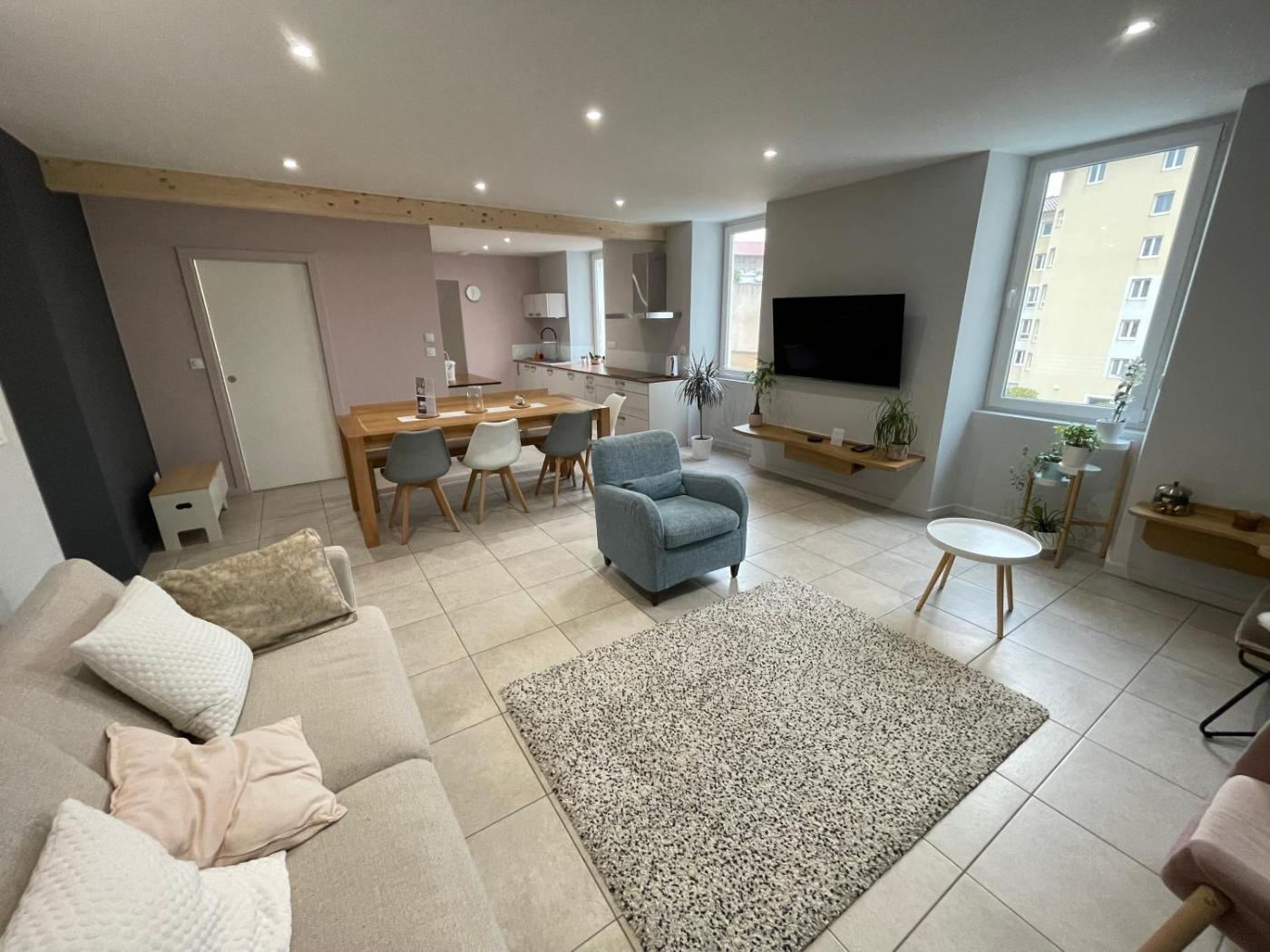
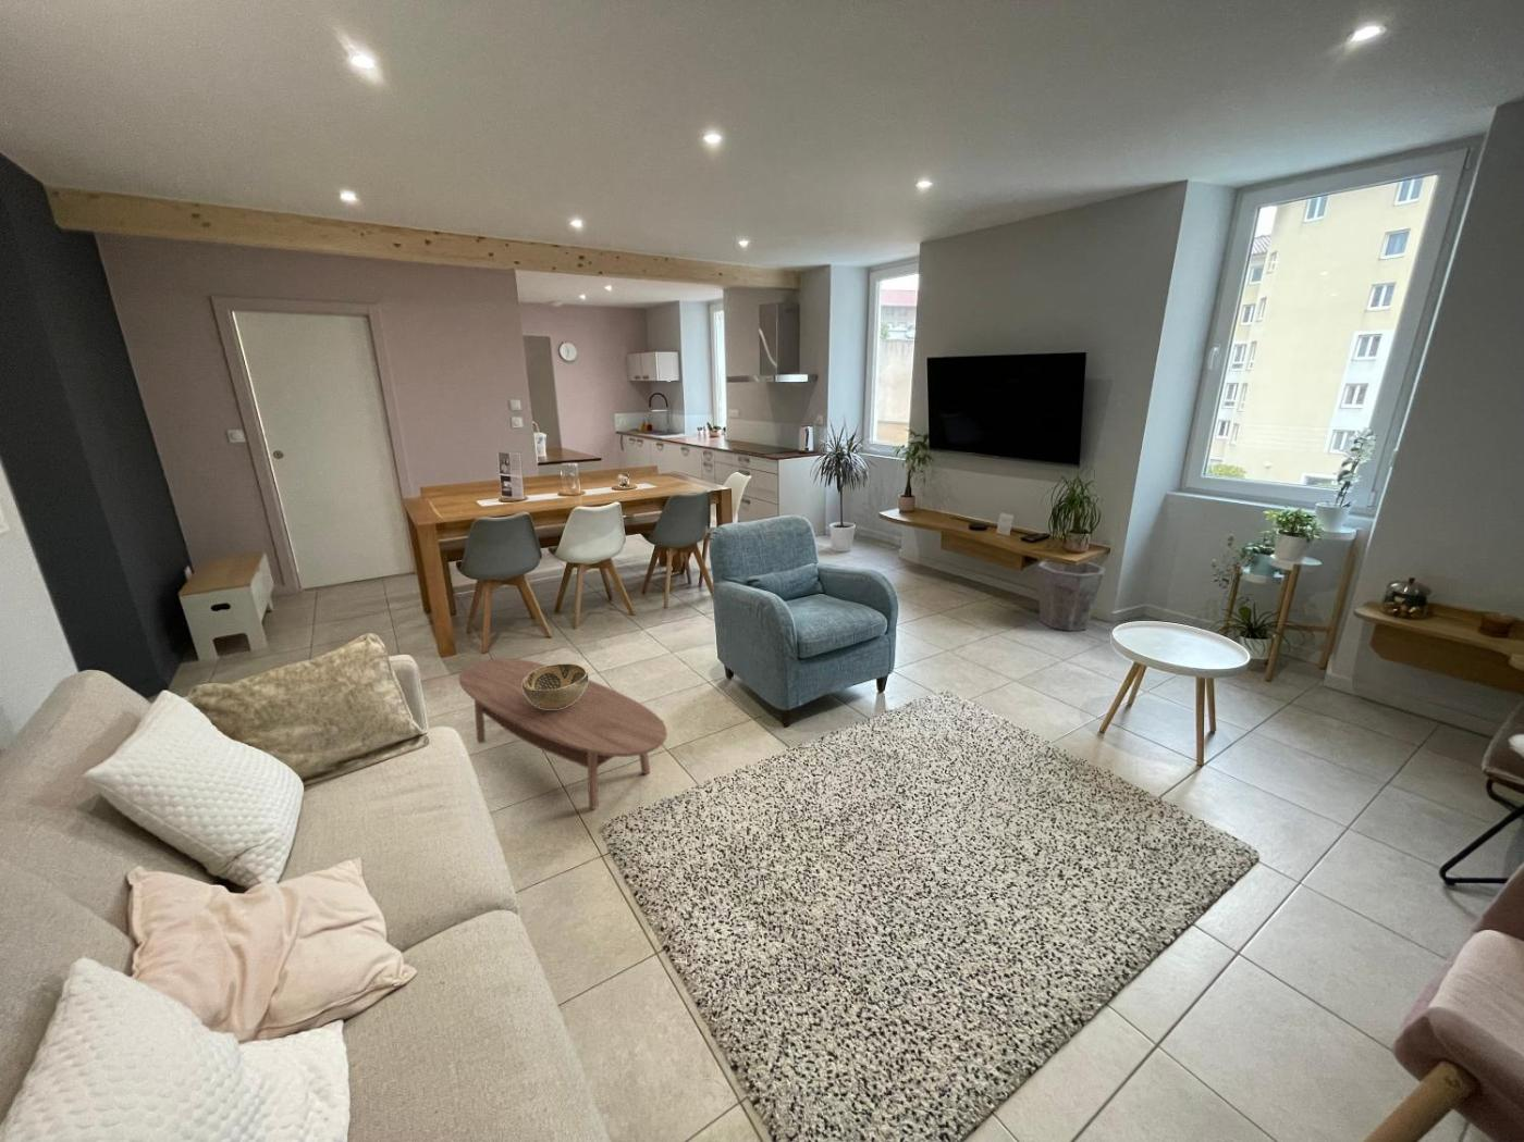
+ waste bin (1067, 595)
+ decorative bowl (557, 690)
+ coffee table (557, 728)
